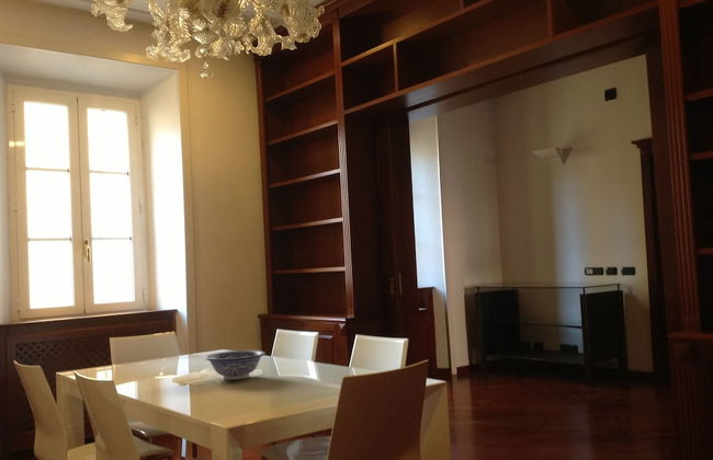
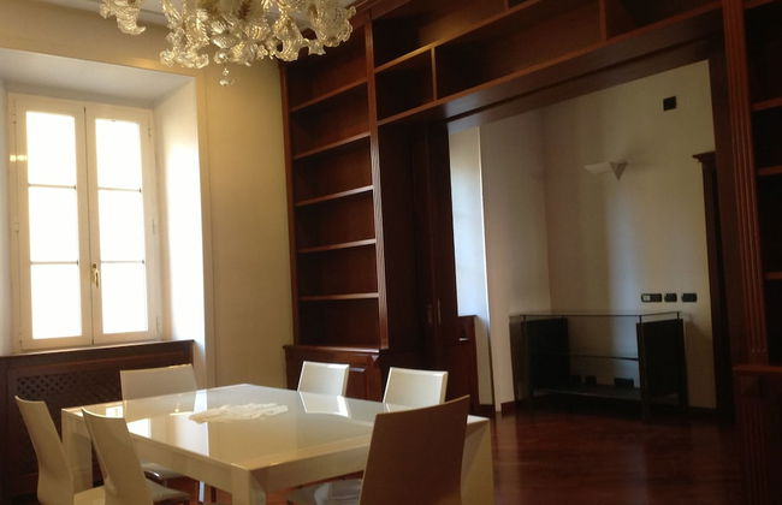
- decorative bowl (236, 366)
